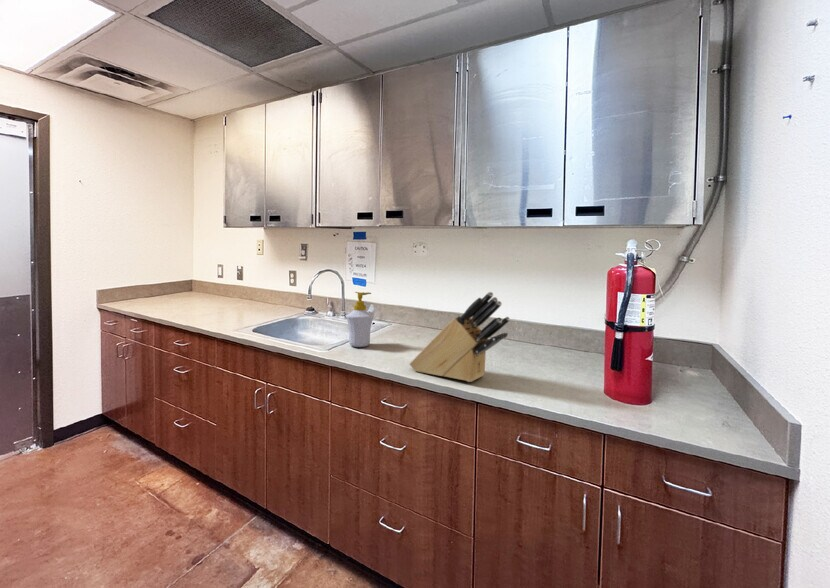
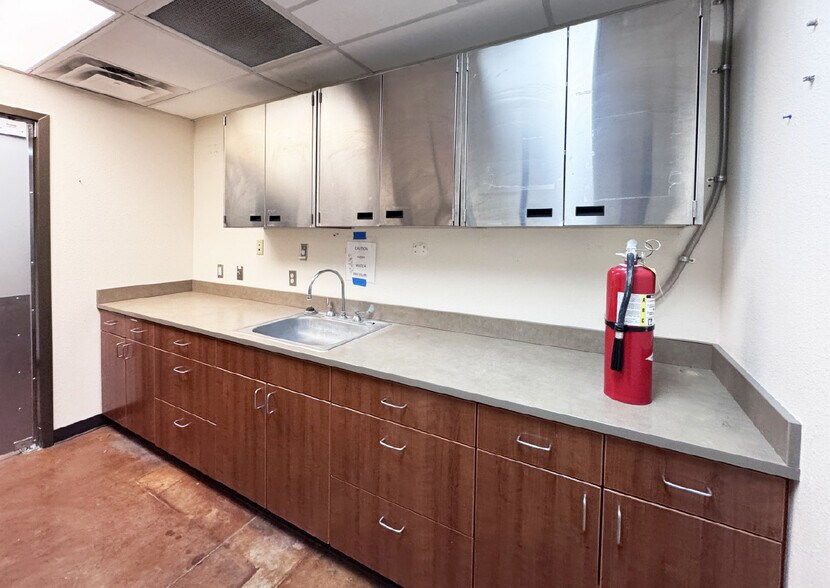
- soap bottle (359, 318)
- knife block (458, 333)
